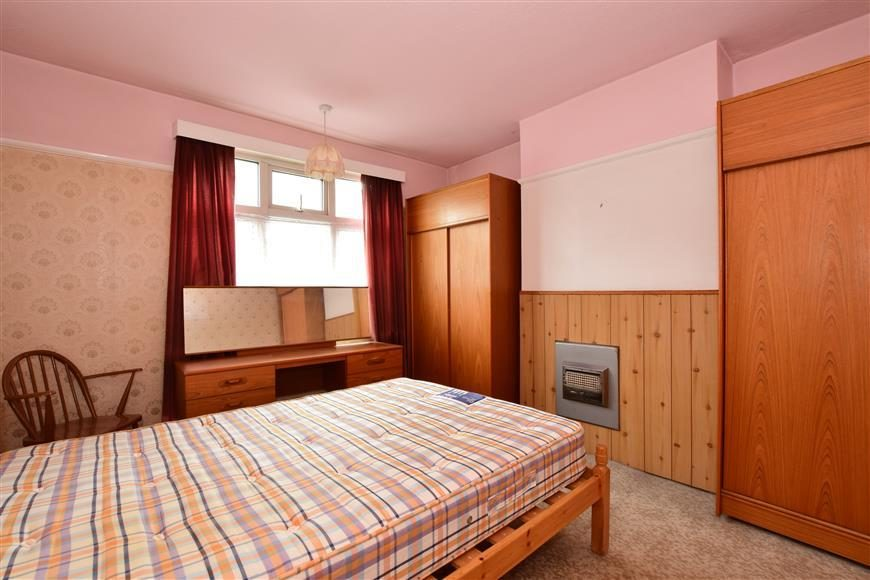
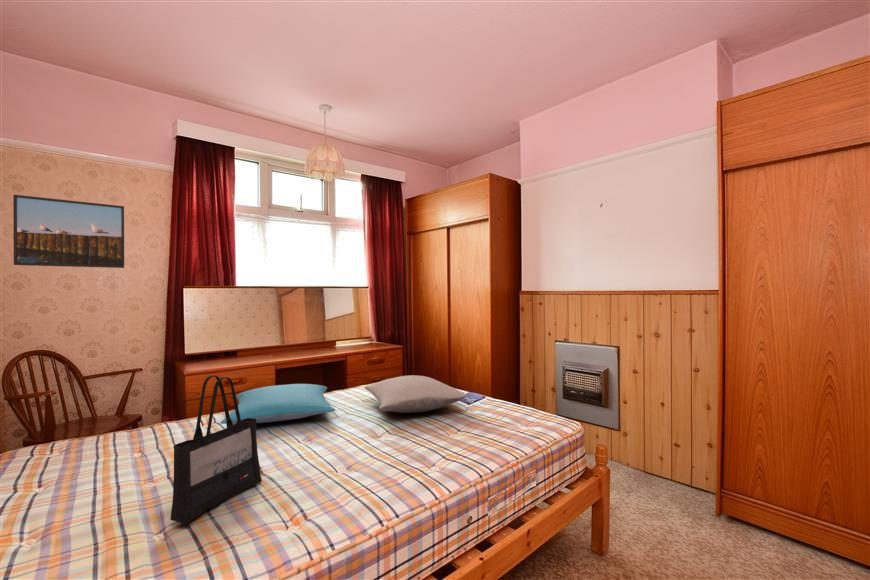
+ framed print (72, 233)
+ tote bag (219, 439)
+ pillow (282, 402)
+ pillow (412, 392)
